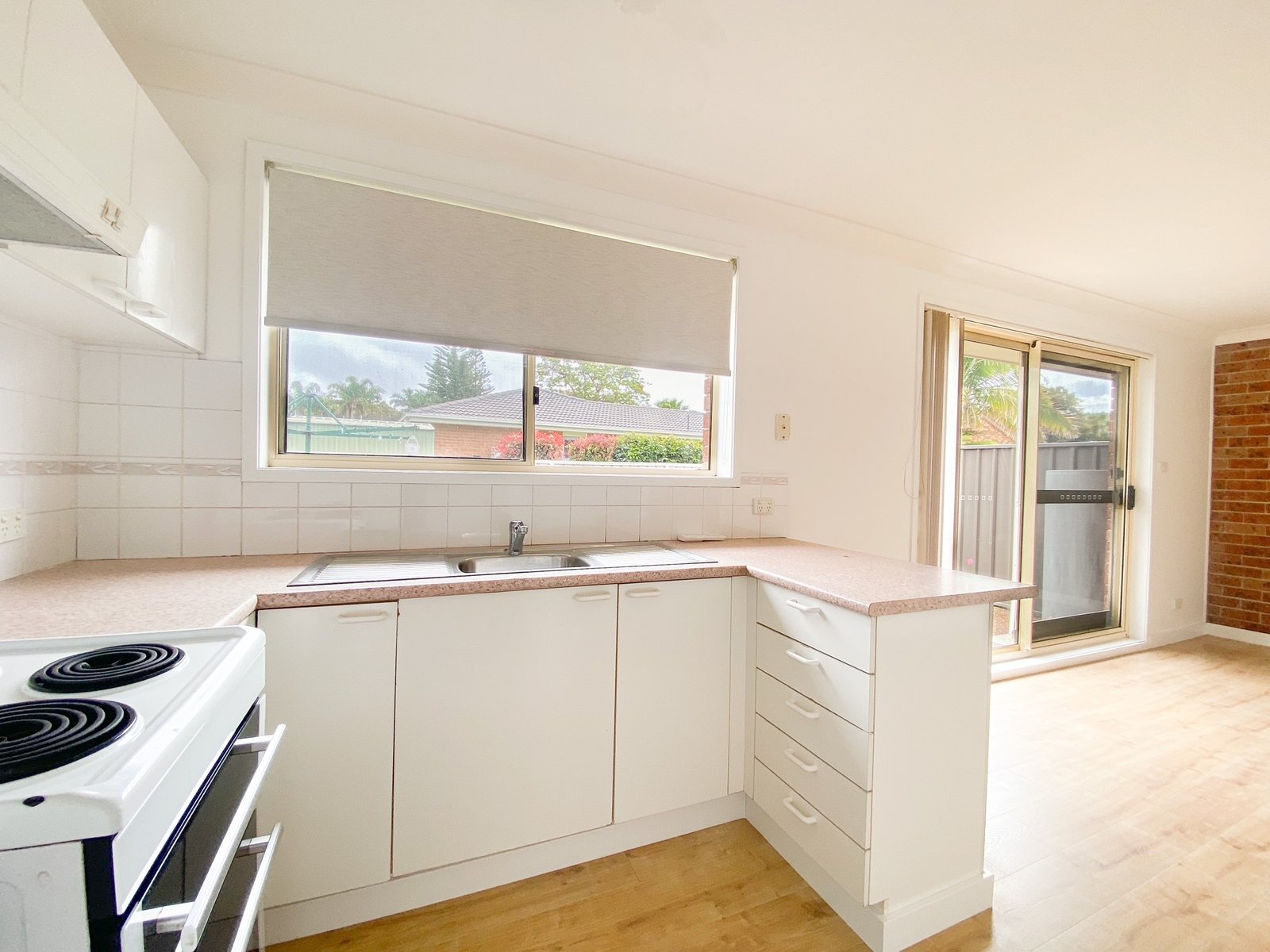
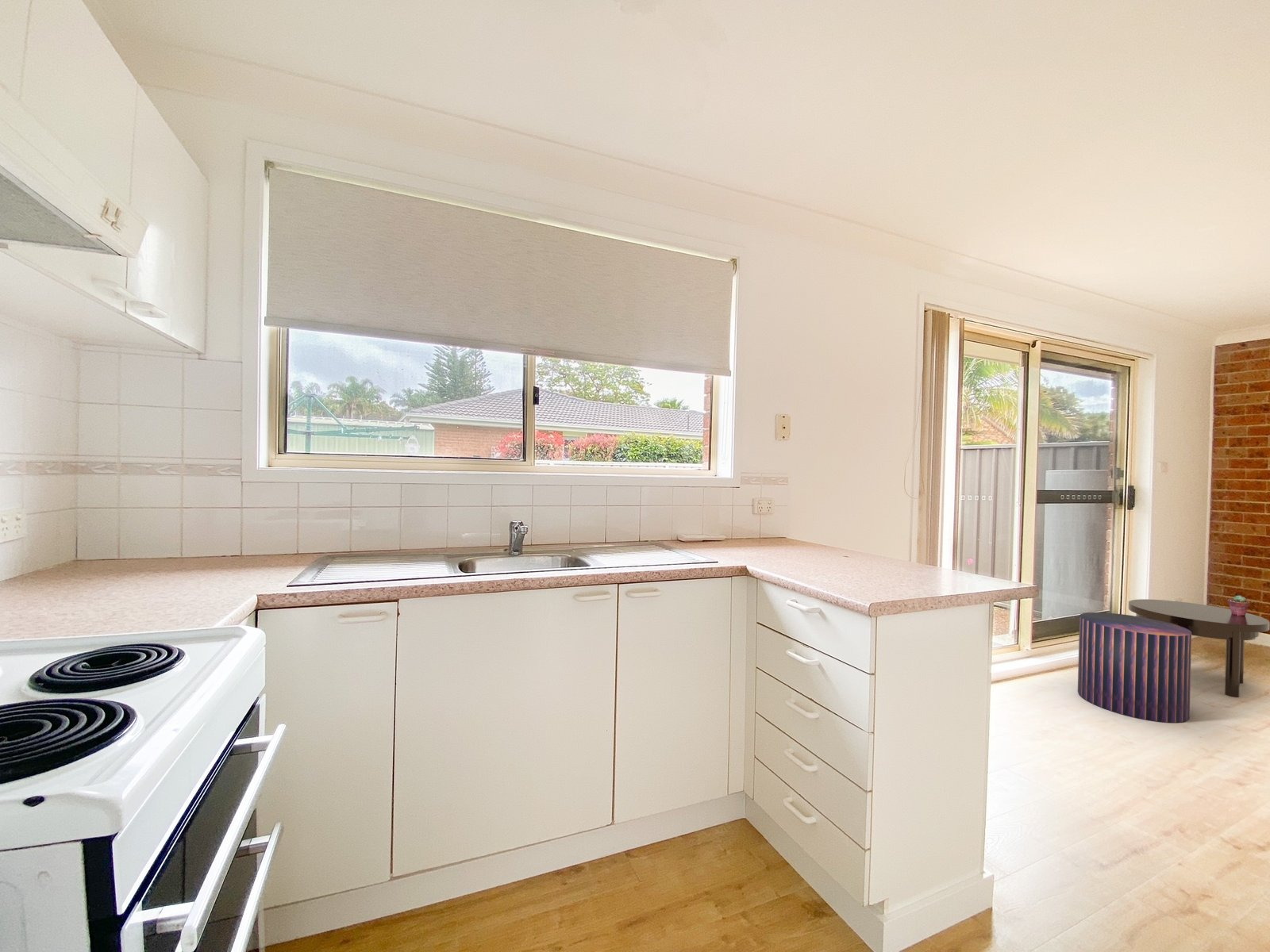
+ side table (1196, 635)
+ potted succulent (1238, 605)
+ stool (1131, 663)
